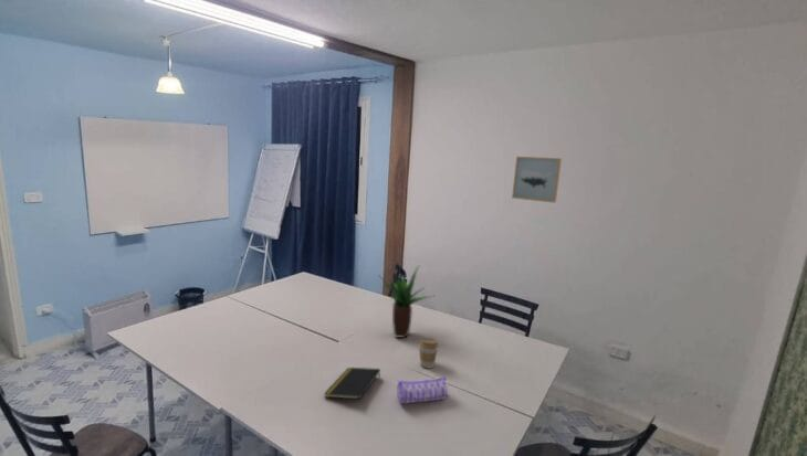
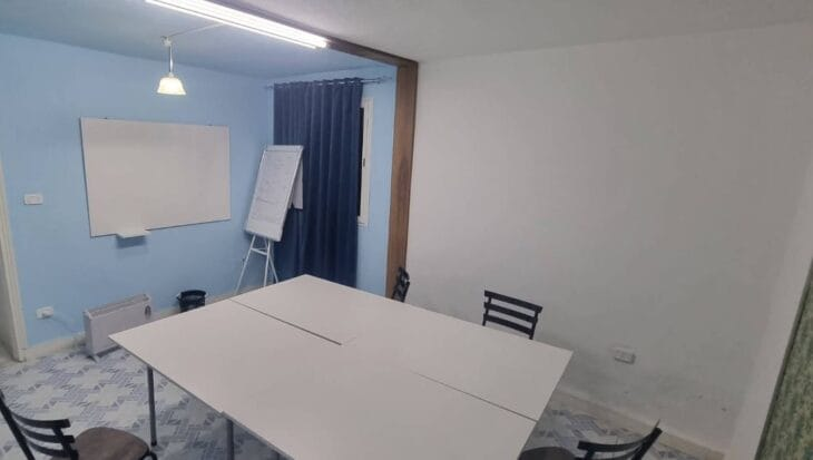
- potted plant (406, 300)
- pencil case (422, 389)
- wall art (535, 179)
- notepad (353, 382)
- coffee cup (428, 352)
